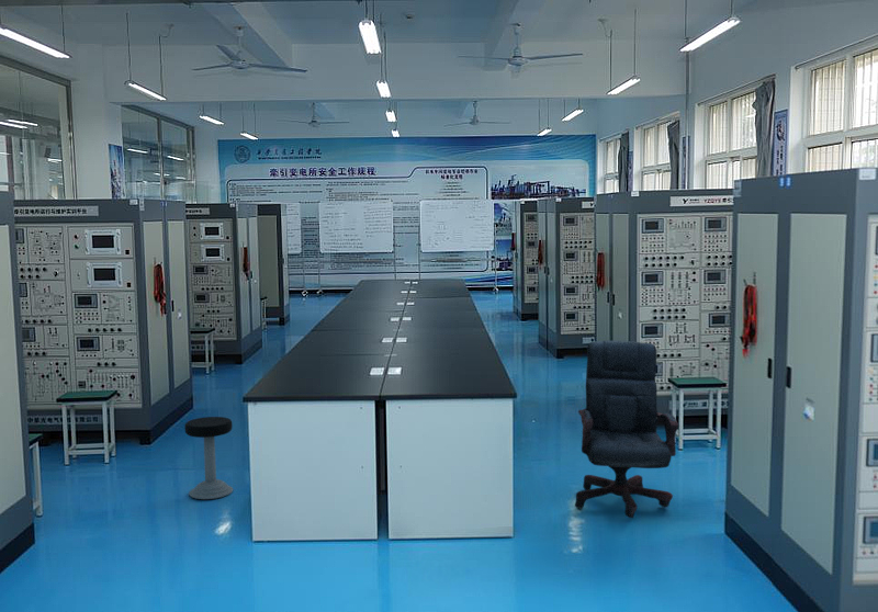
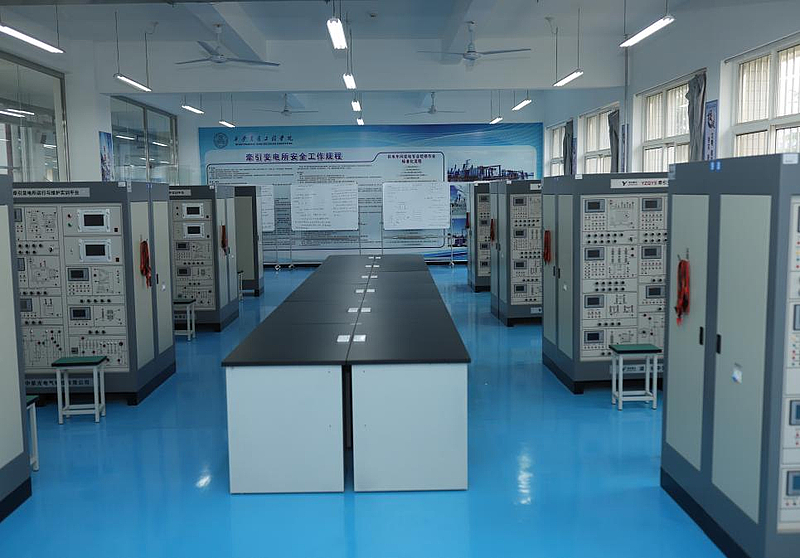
- stool (210, 456)
- office chair (626, 426)
